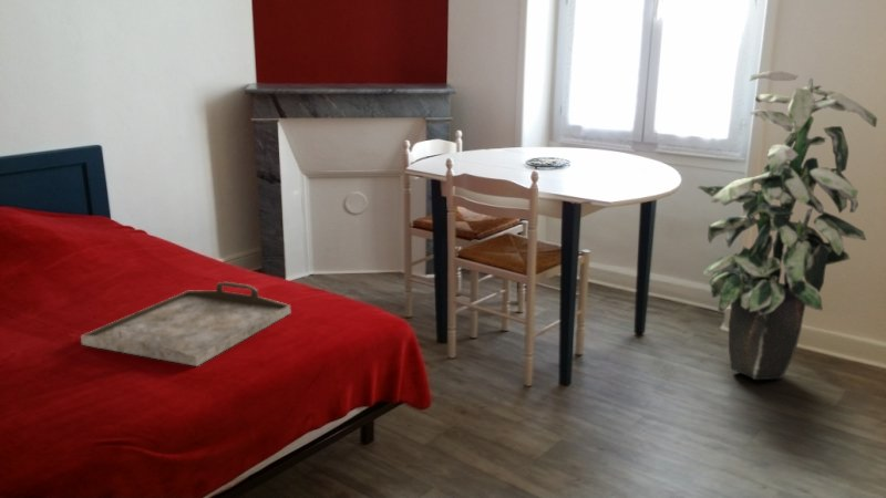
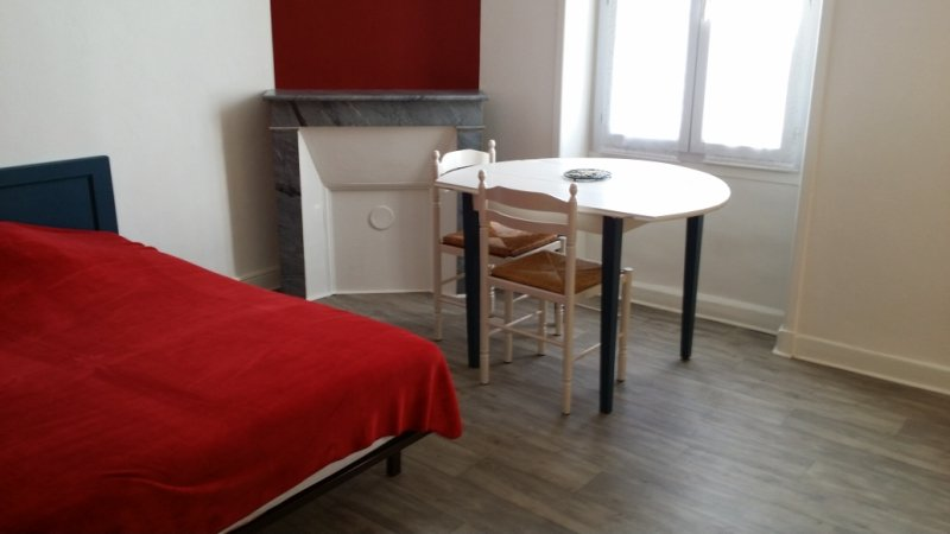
- serving tray (190, 315)
- indoor plant (774, 227)
